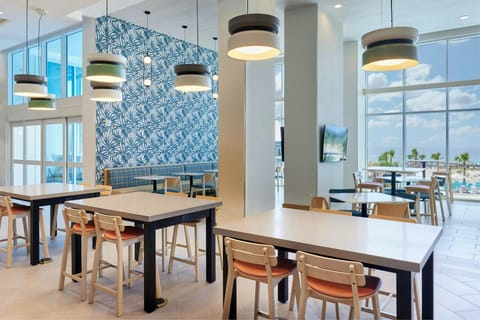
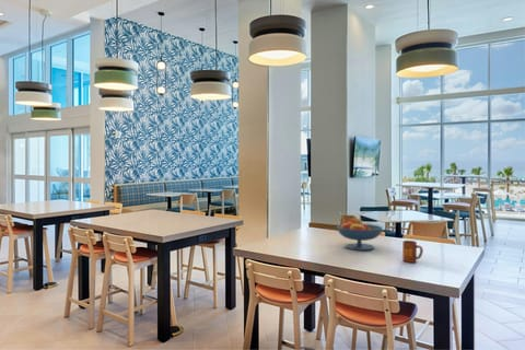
+ fruit bowl (359, 233)
+ mug (412, 252)
